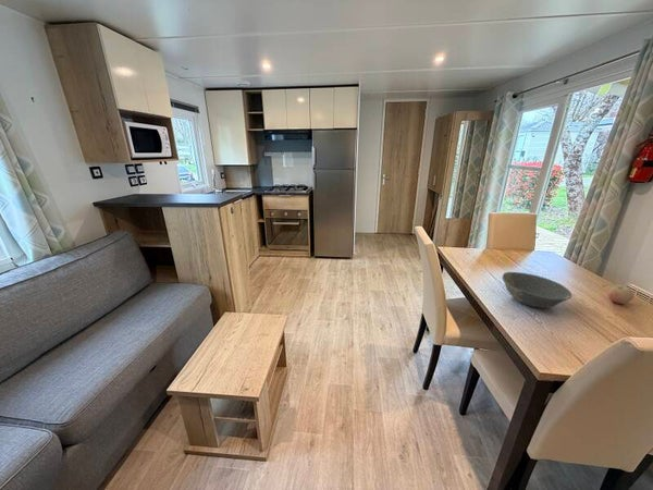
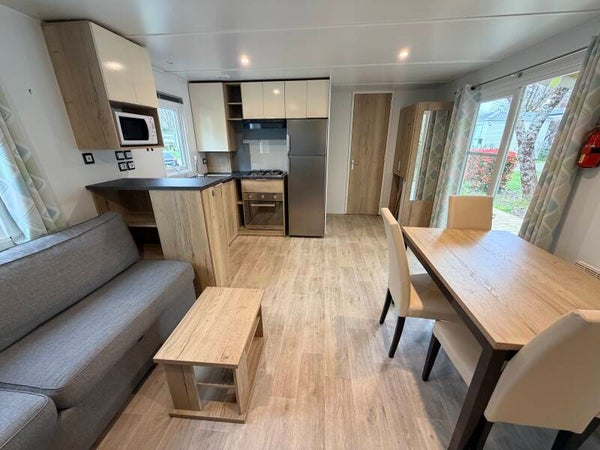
- bowl (532, 292)
- fruit (620, 294)
